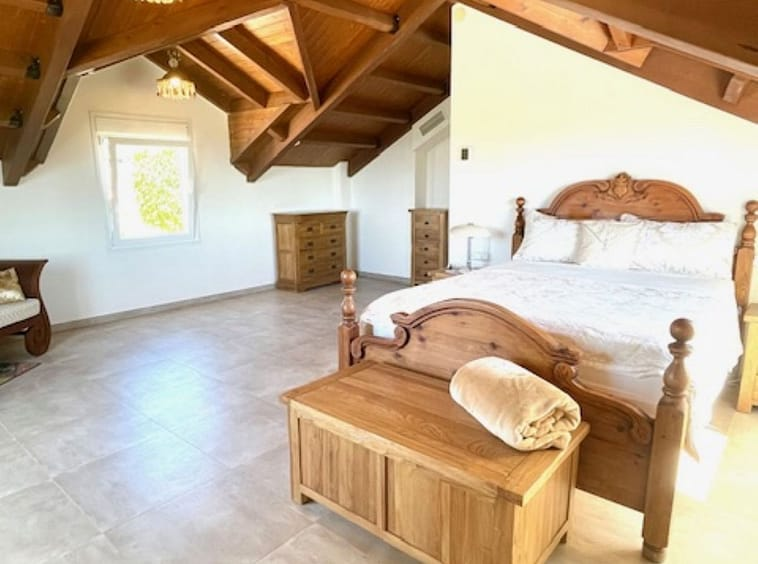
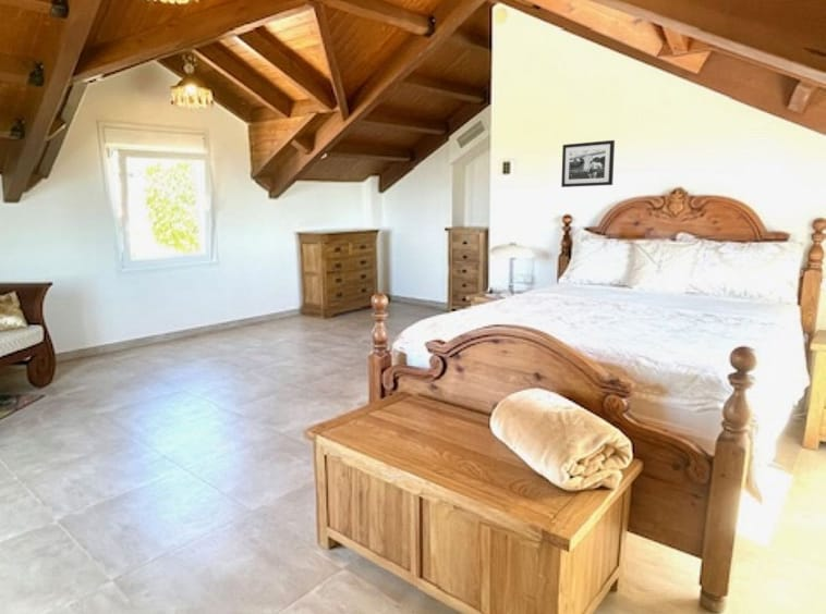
+ picture frame (586, 164)
